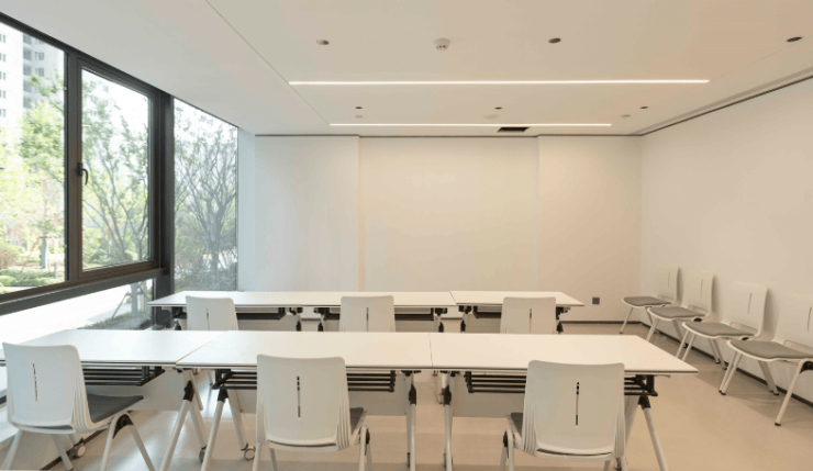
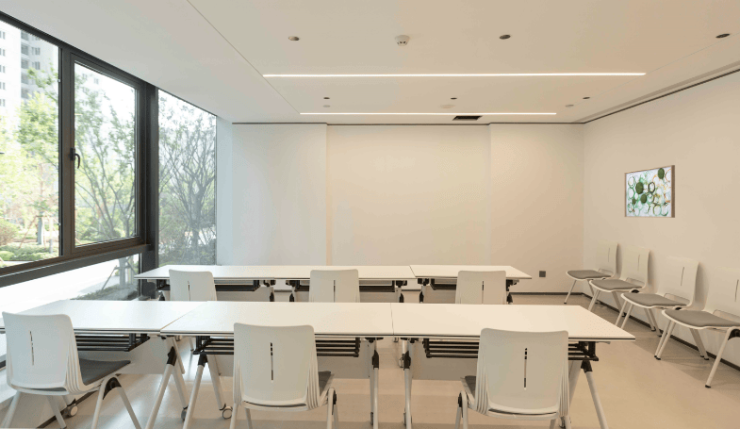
+ wall art (646, 193)
